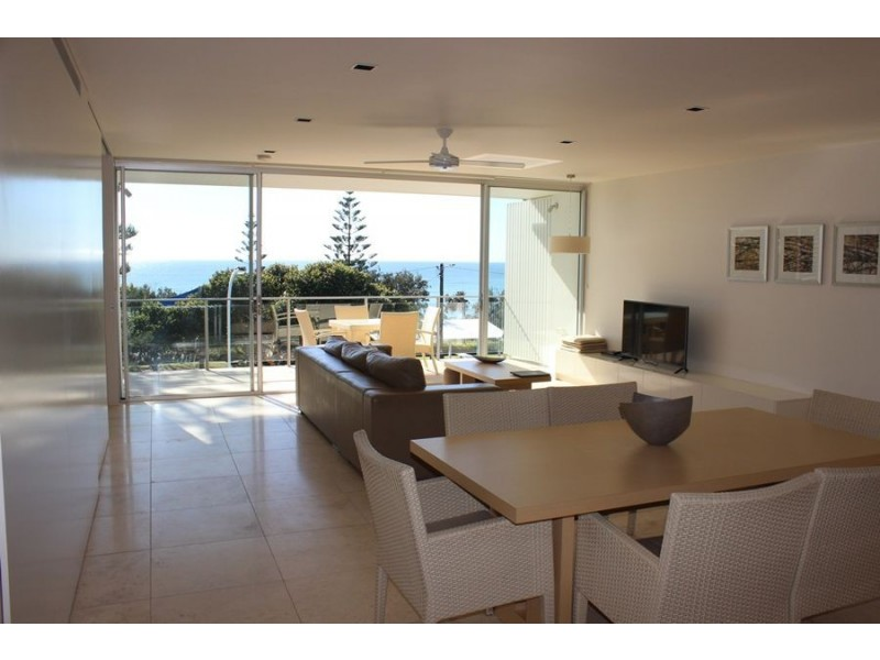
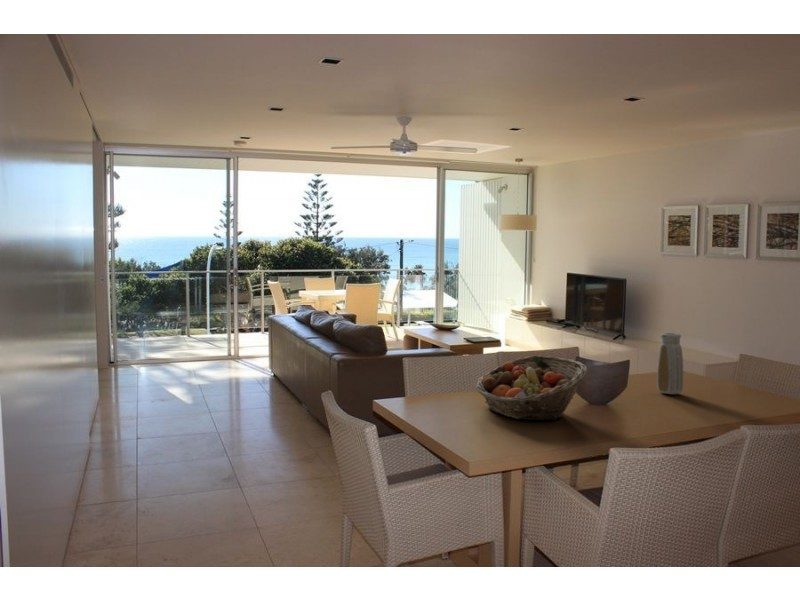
+ vase (670, 363)
+ fruit basket (530, 386)
